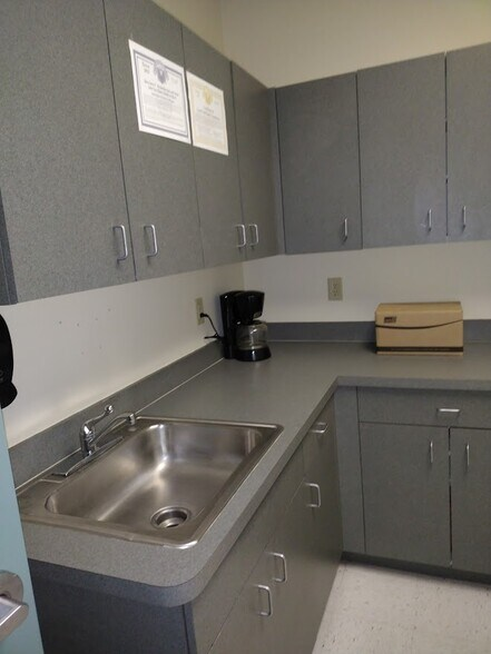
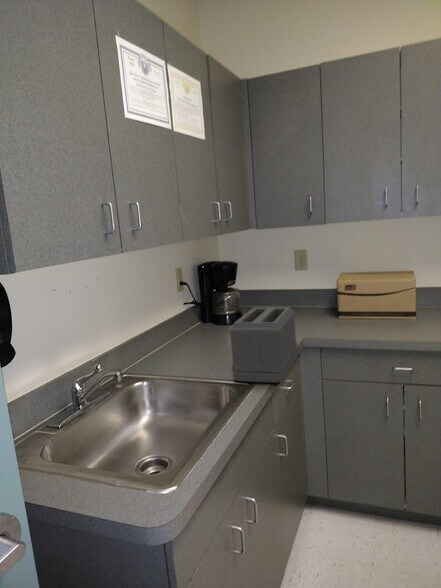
+ toaster (265, 340)
